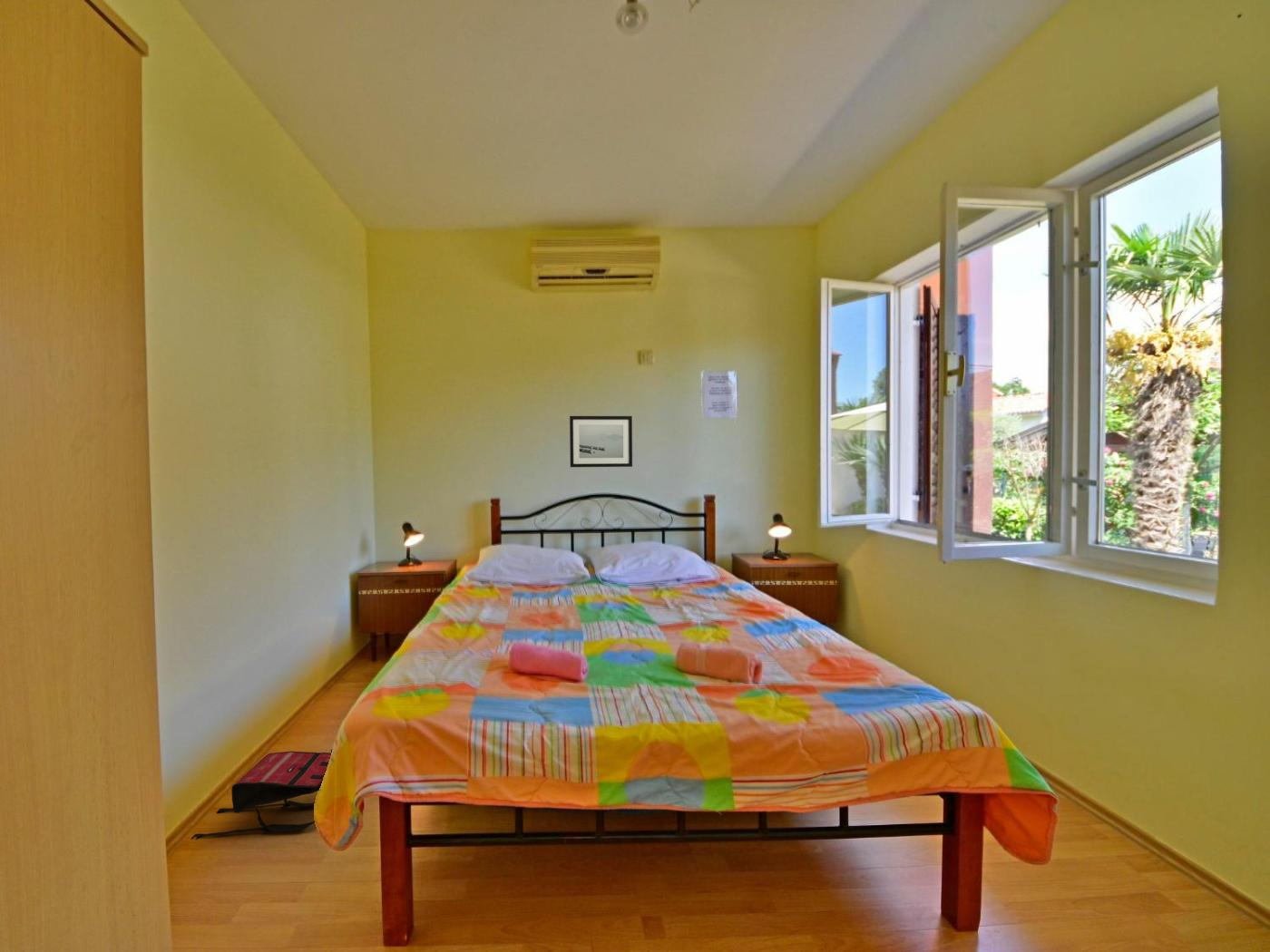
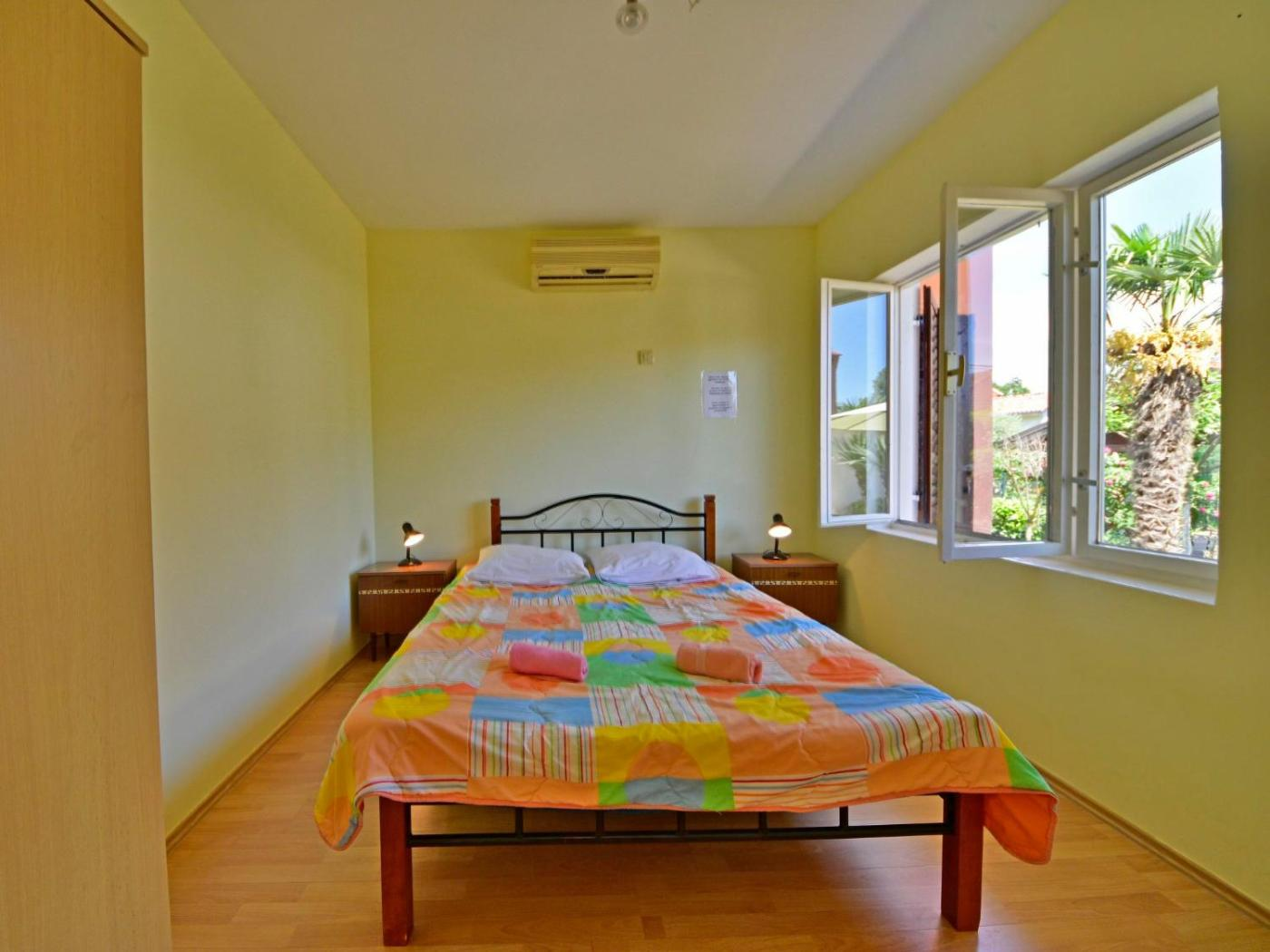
- backpack (282, 788)
- wall art (601, 442)
